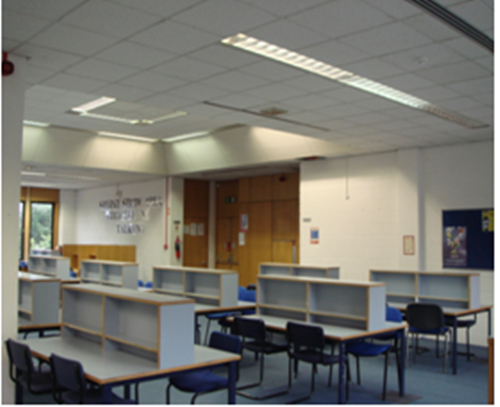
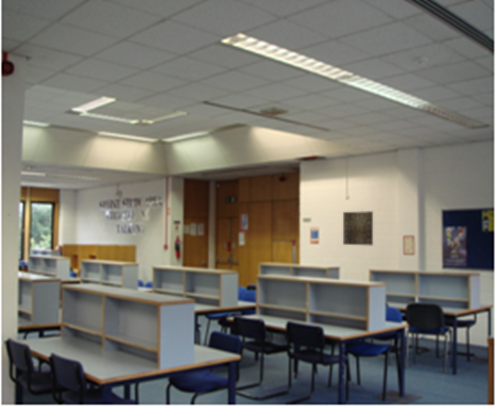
+ wall art (357, 228)
